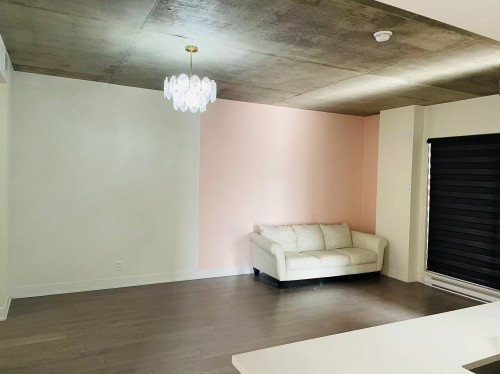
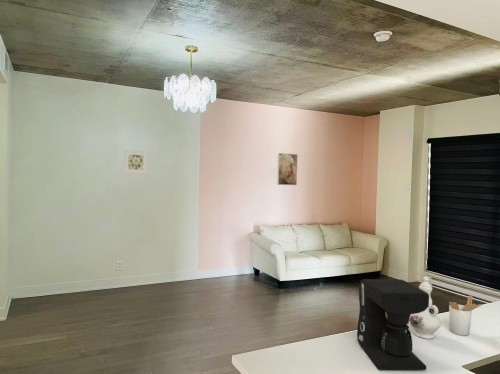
+ coffee maker (390, 320)
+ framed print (287, 169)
+ utensil holder (464, 315)
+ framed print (135, 162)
+ chinaware (426, 309)
